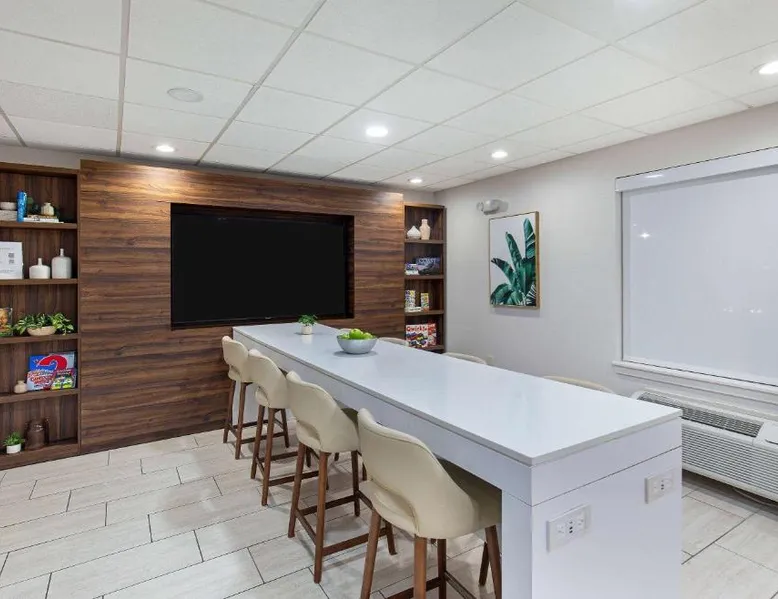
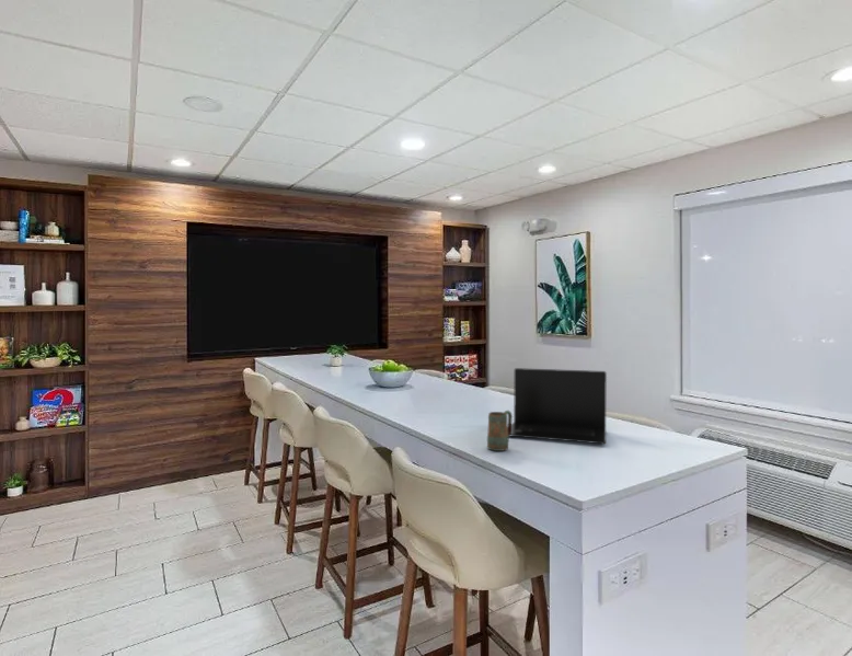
+ mug (500, 429)
+ laptop (555, 403)
